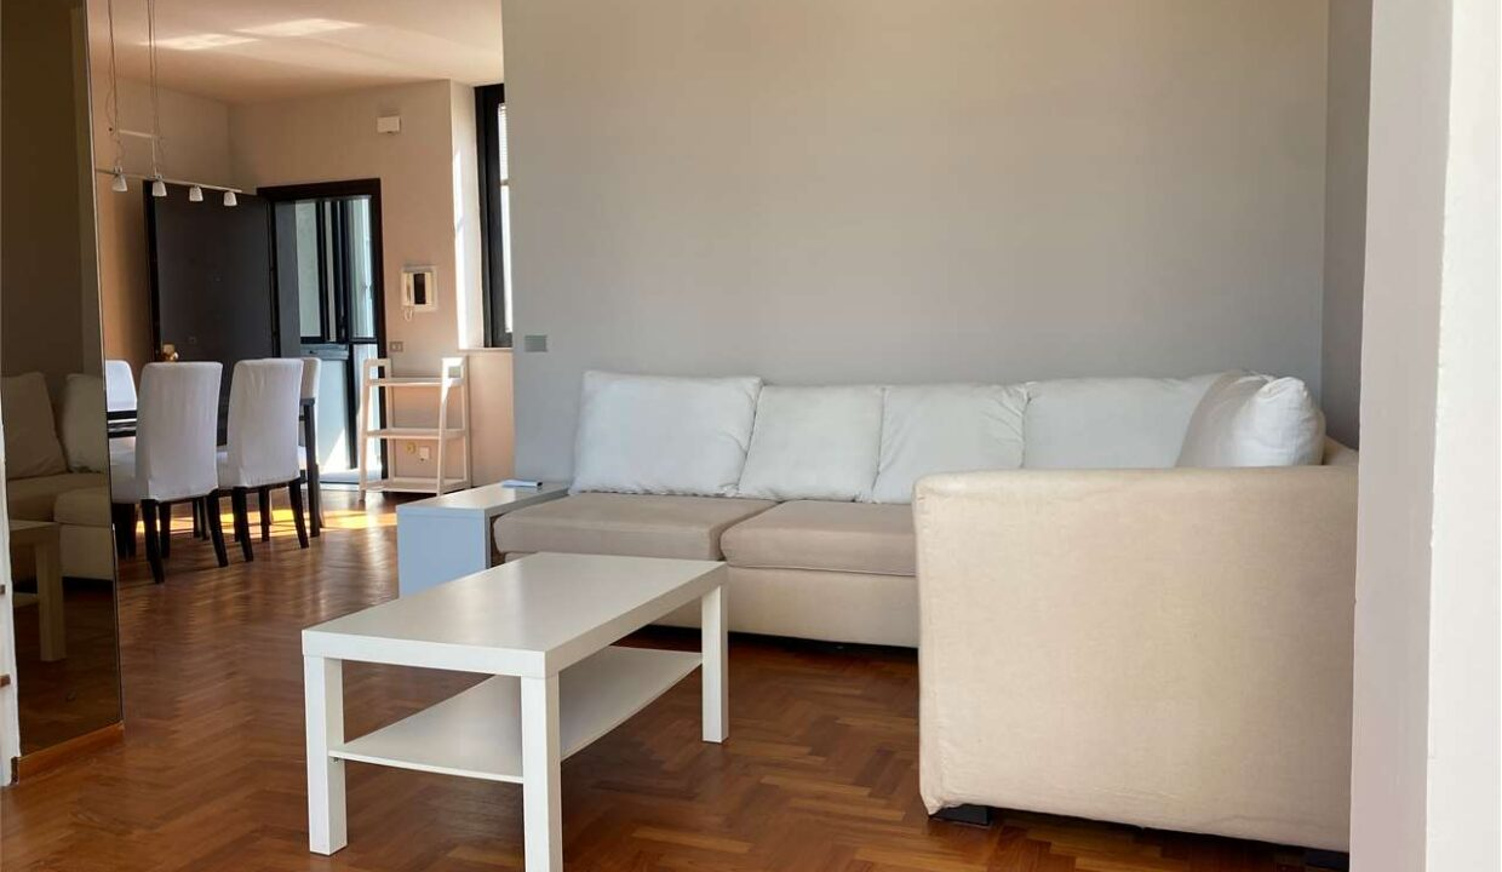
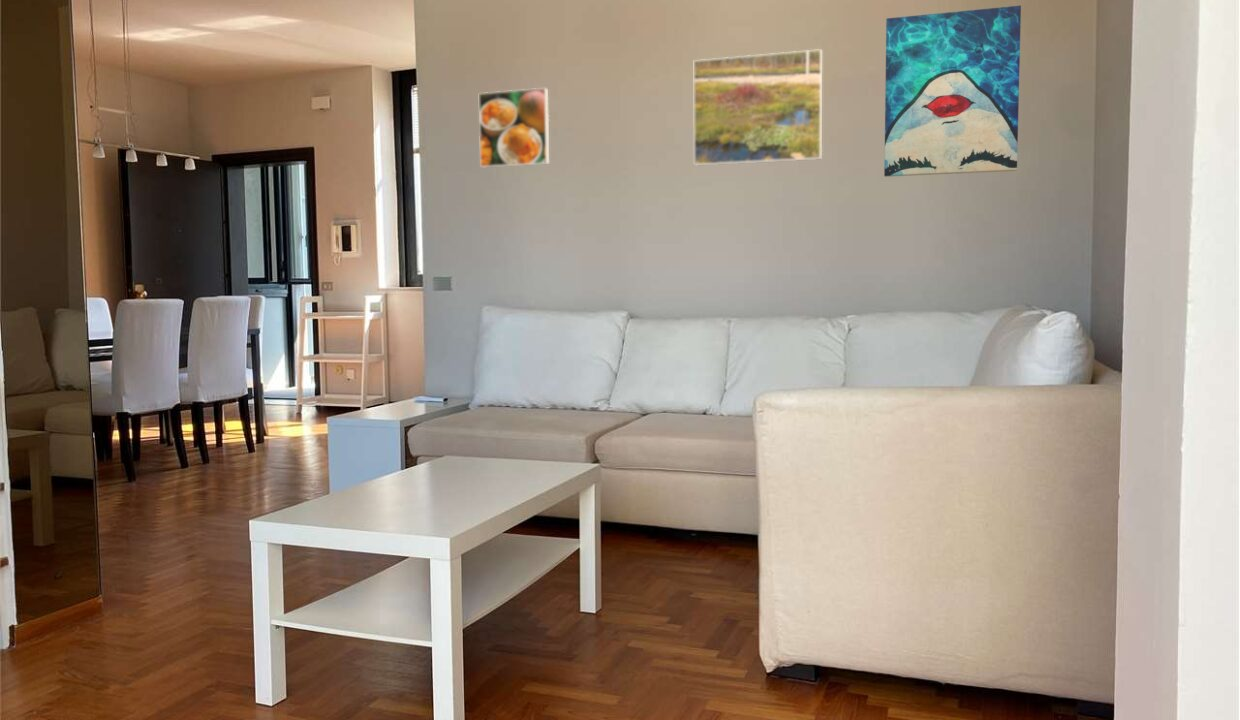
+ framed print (756, 109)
+ wall art (950, 93)
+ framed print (513, 128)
